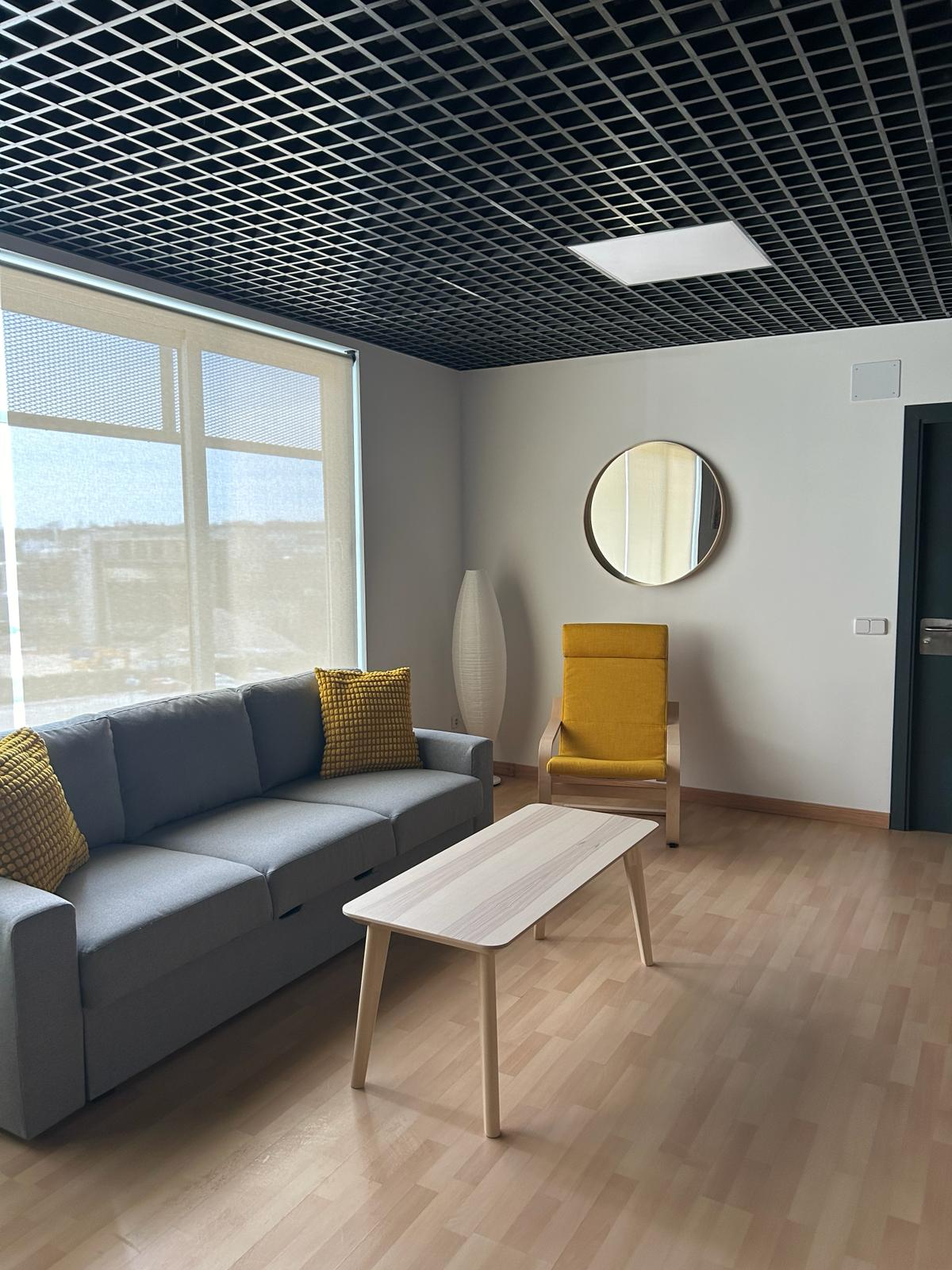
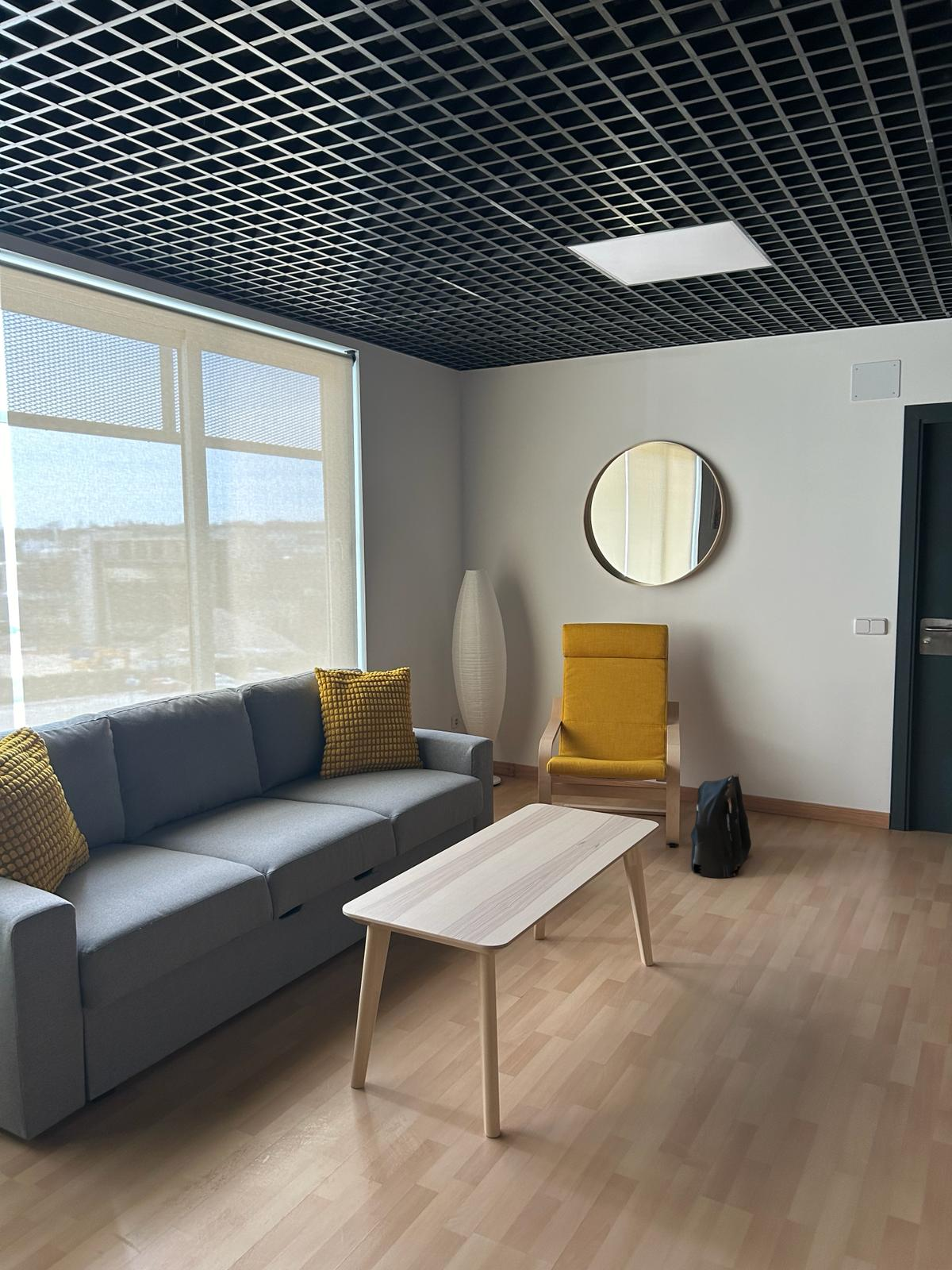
+ backpack (722, 818)
